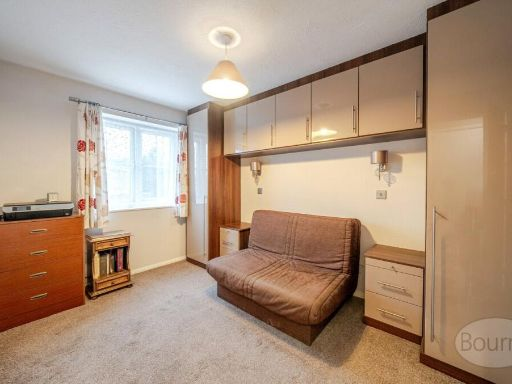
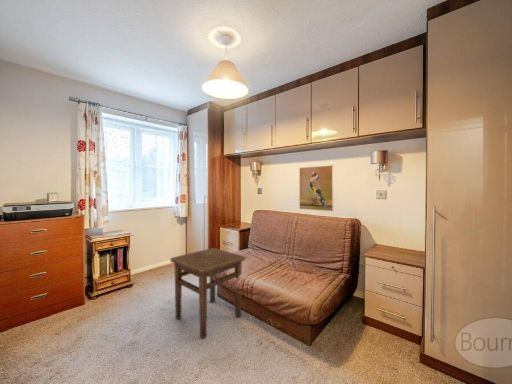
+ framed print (315, 188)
+ side table (208, 287)
